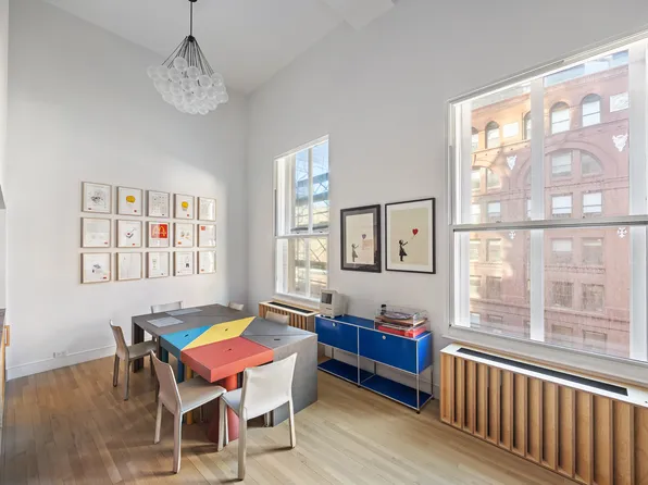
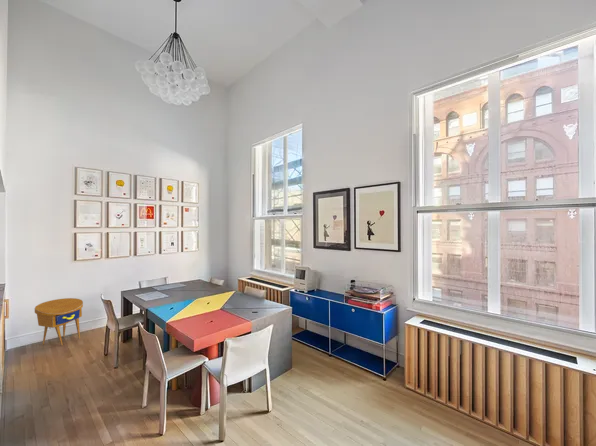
+ side table (59, 322)
